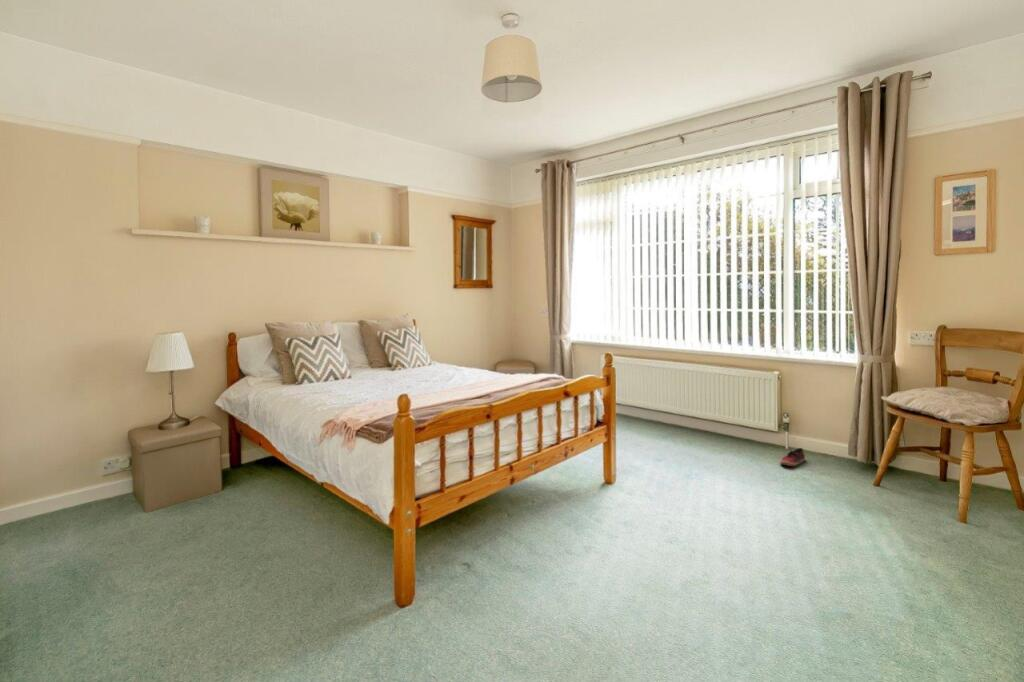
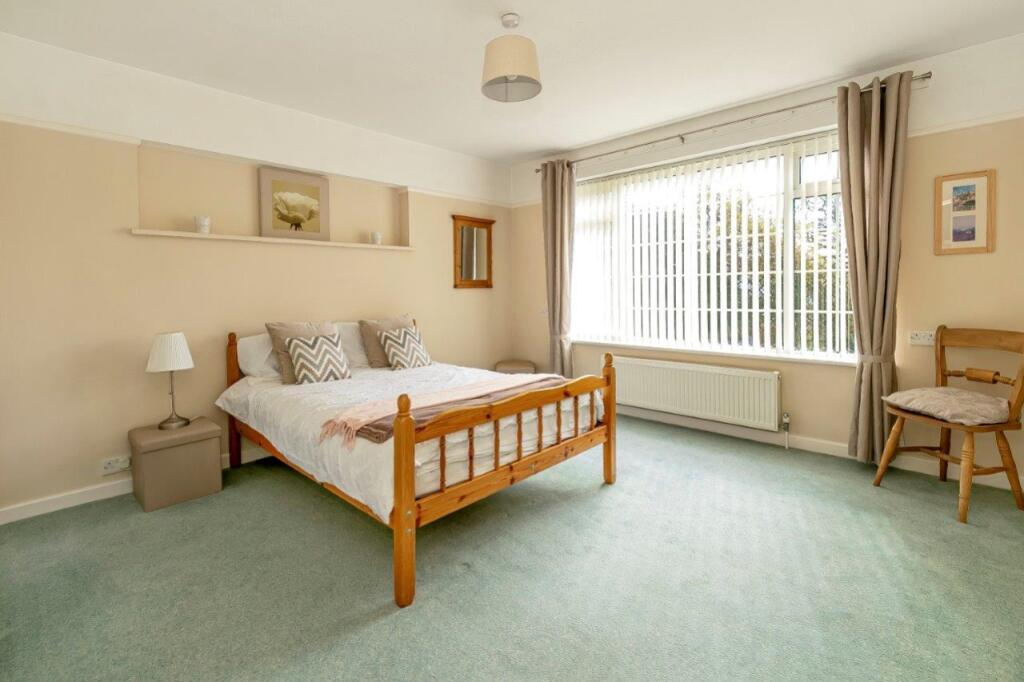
- shoe (791, 455)
